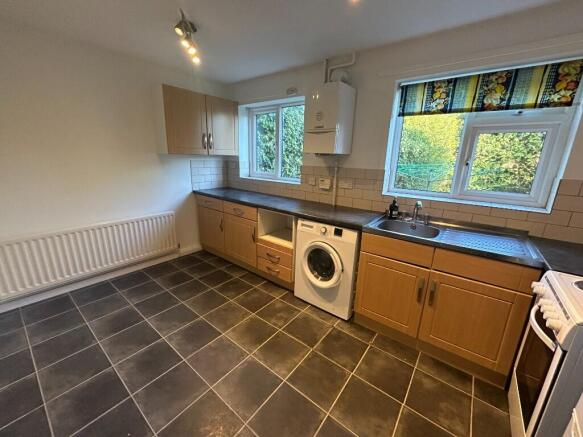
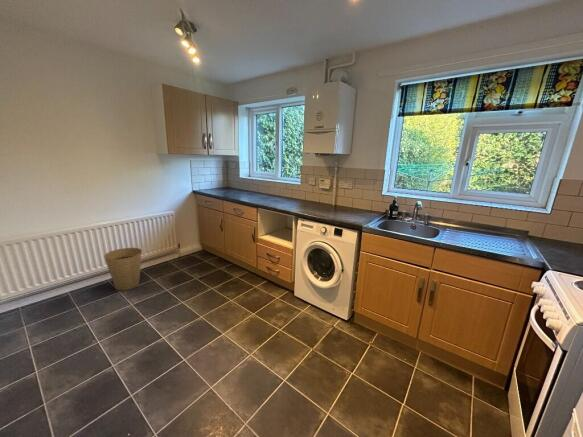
+ trash can (125, 269)
